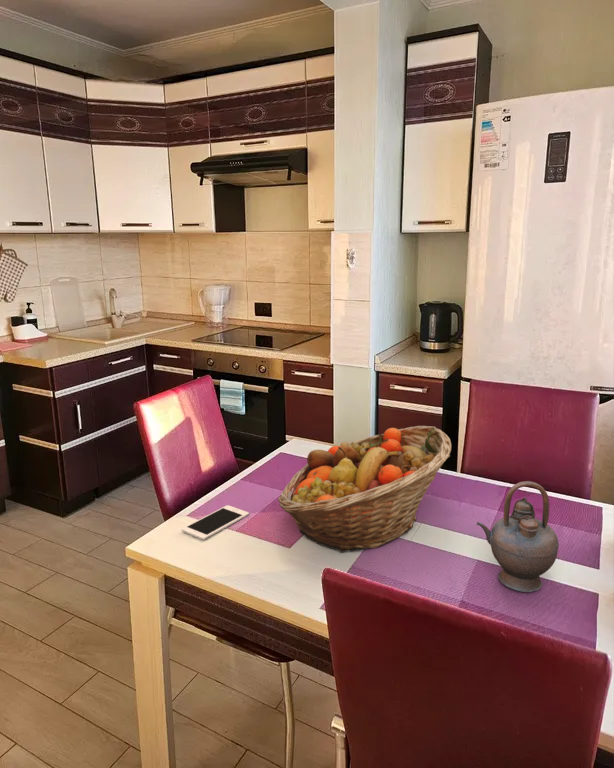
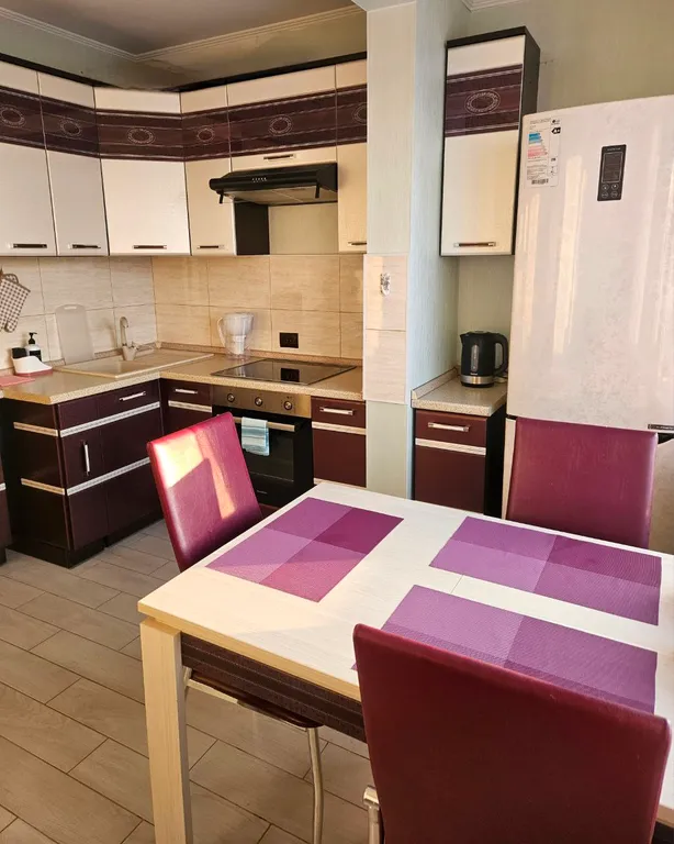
- teapot (516, 531)
- fruit basket (366, 479)
- cell phone (216, 521)
